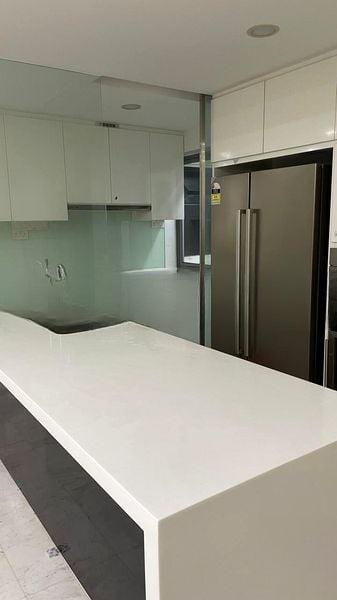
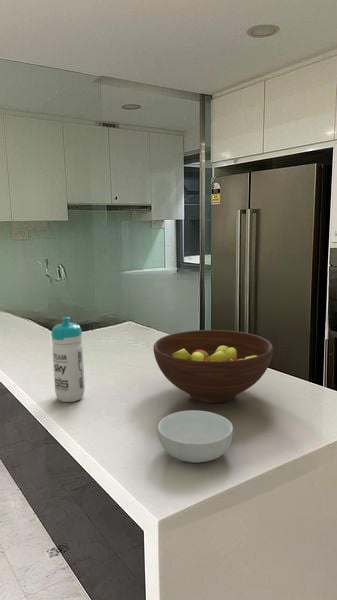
+ cereal bowl (195, 439)
+ fruit bowl (212, 370)
+ water bottle (68, 357)
